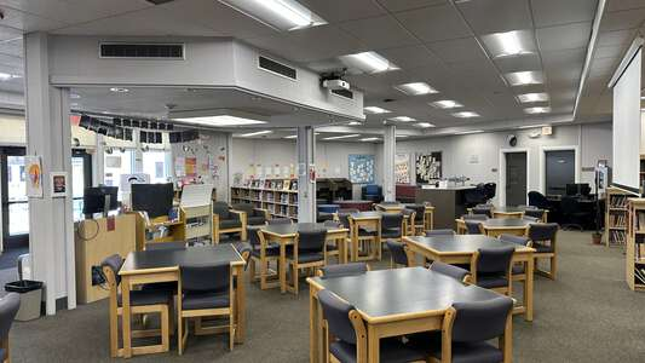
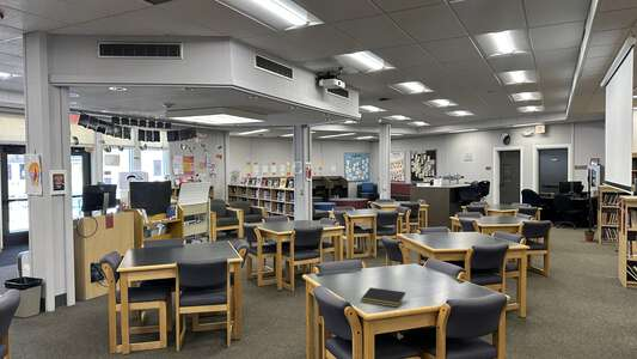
+ notepad (382, 297)
